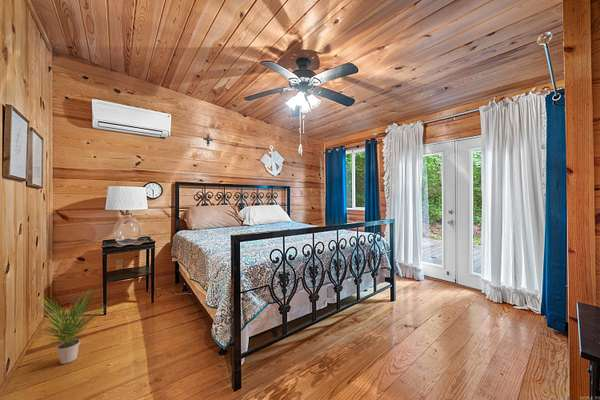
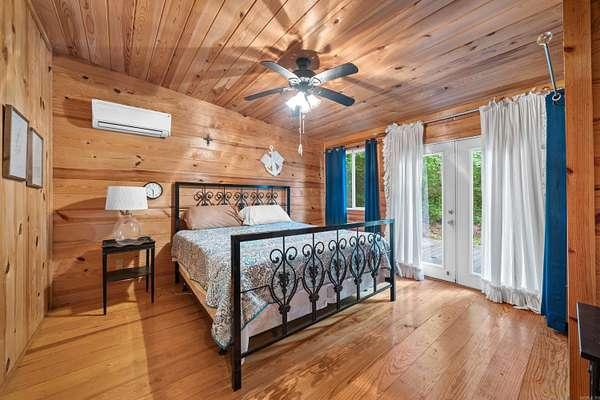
- potted plant (69, 327)
